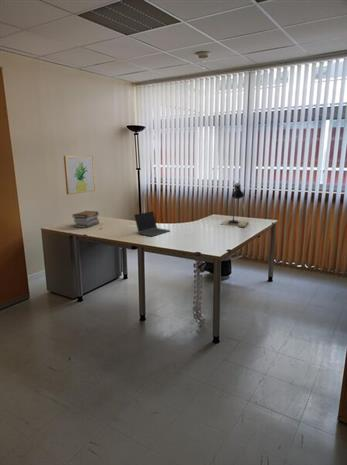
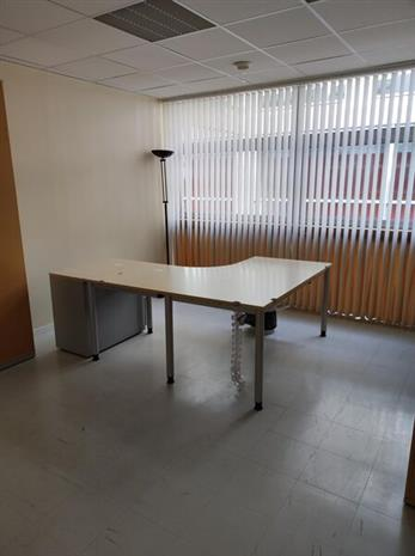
- laptop computer (152, 223)
- wall art (80, 174)
- desk lamp (234, 203)
- book stack (86, 219)
